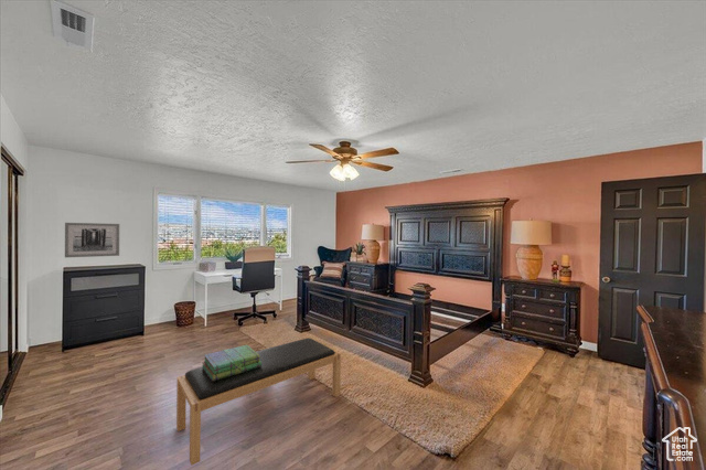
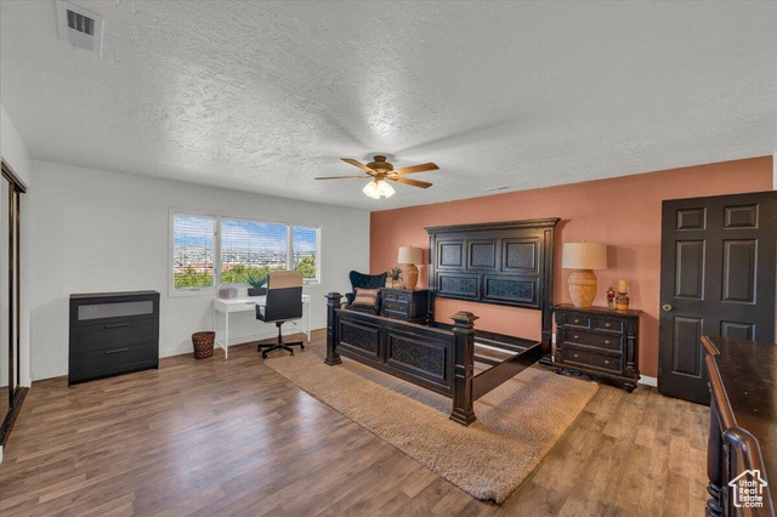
- bench (266, 384)
- stack of books (232, 361)
- wall art (93, 239)
